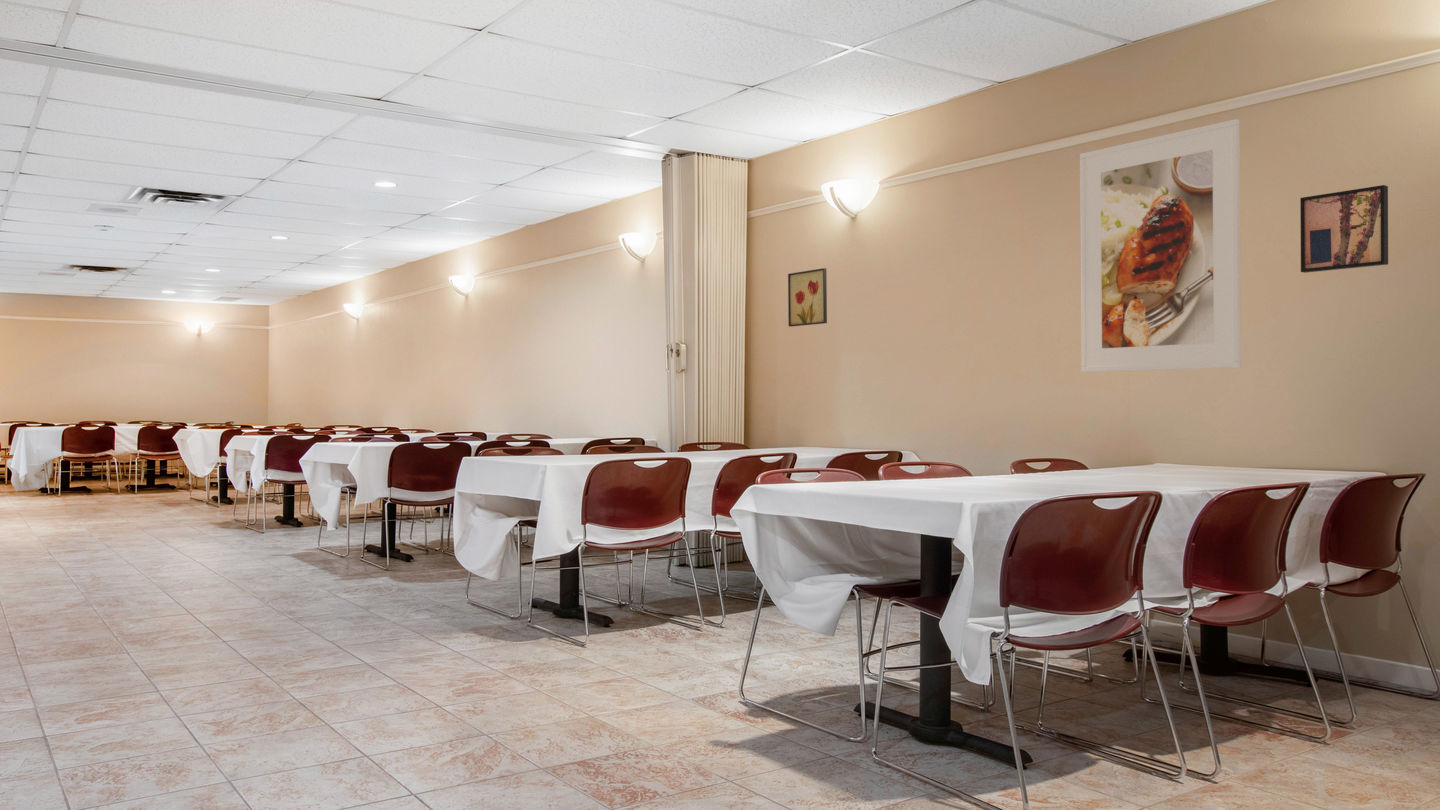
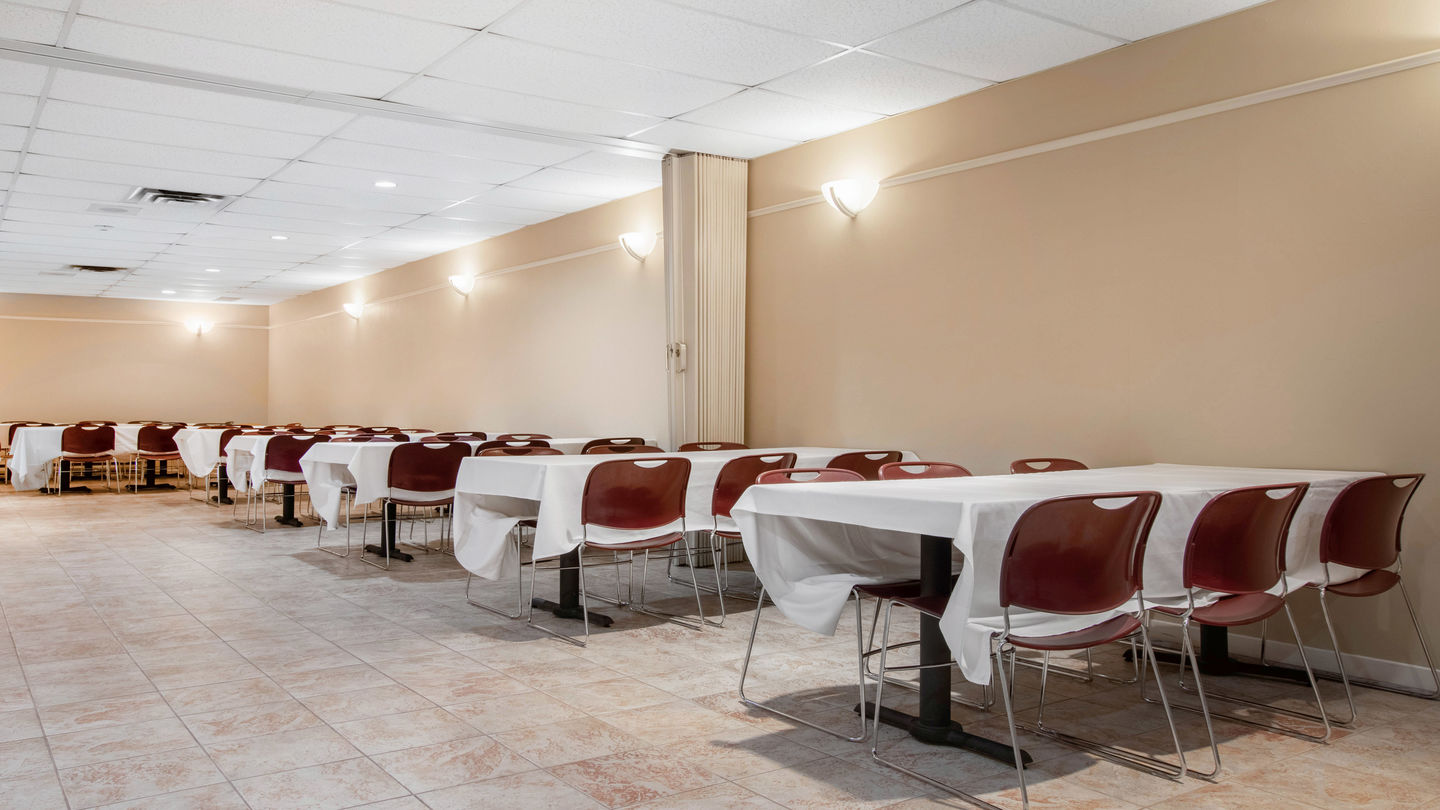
- wall art (1343, 230)
- wall art (807, 298)
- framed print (1155, 253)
